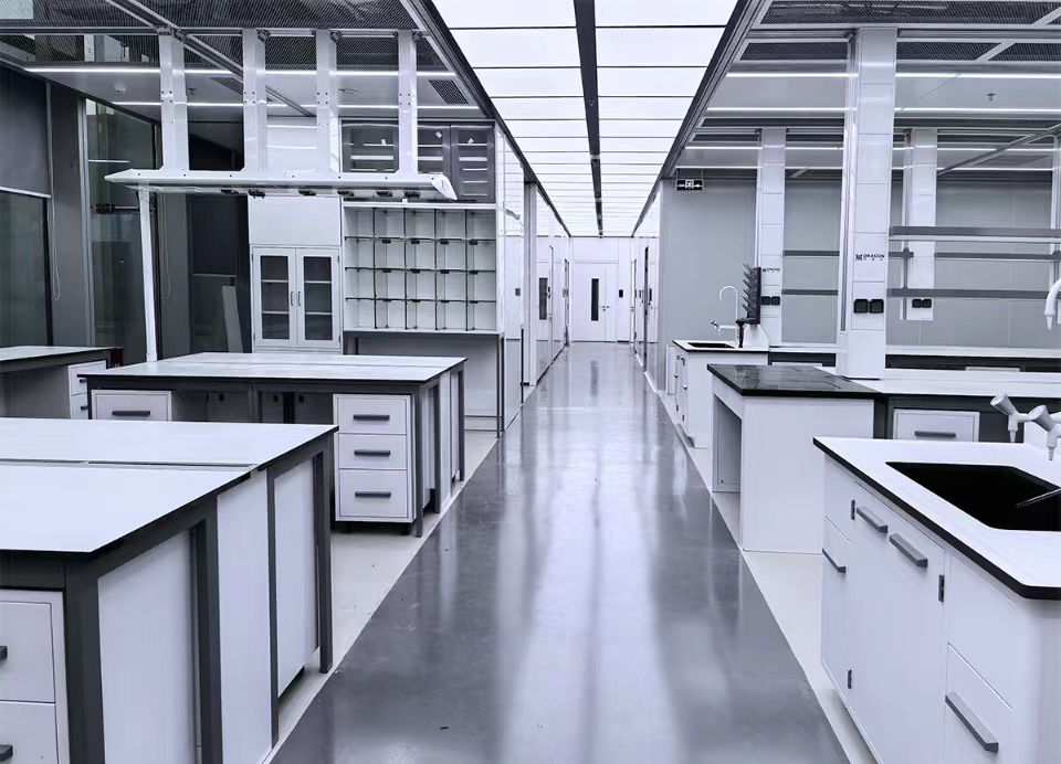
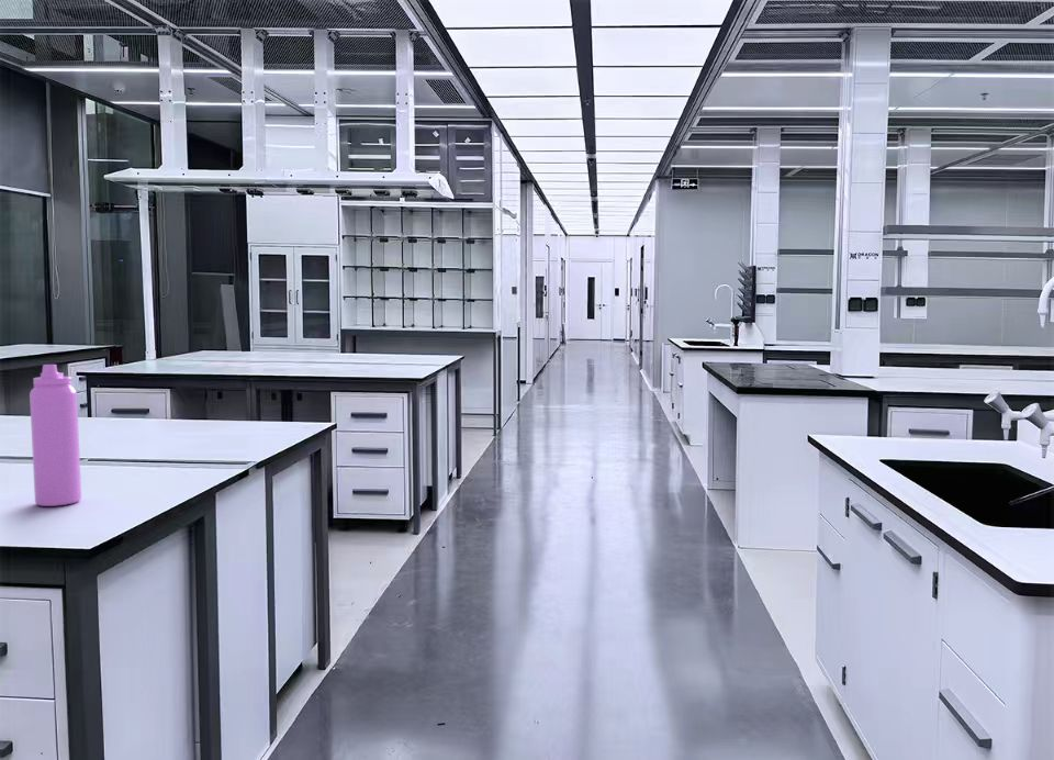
+ water bottle (55, 433)
